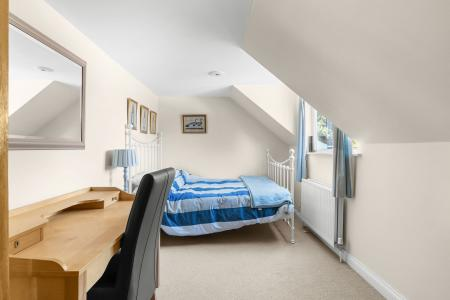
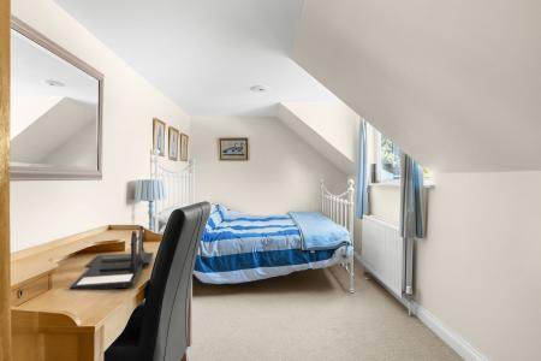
+ desk organizer (117, 254)
